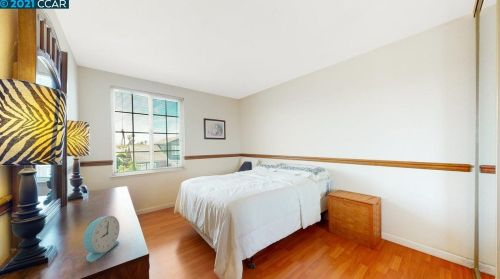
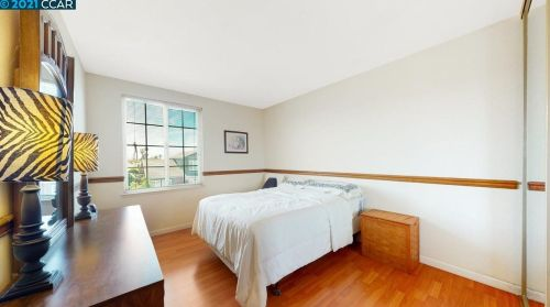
- alarm clock (100, 234)
